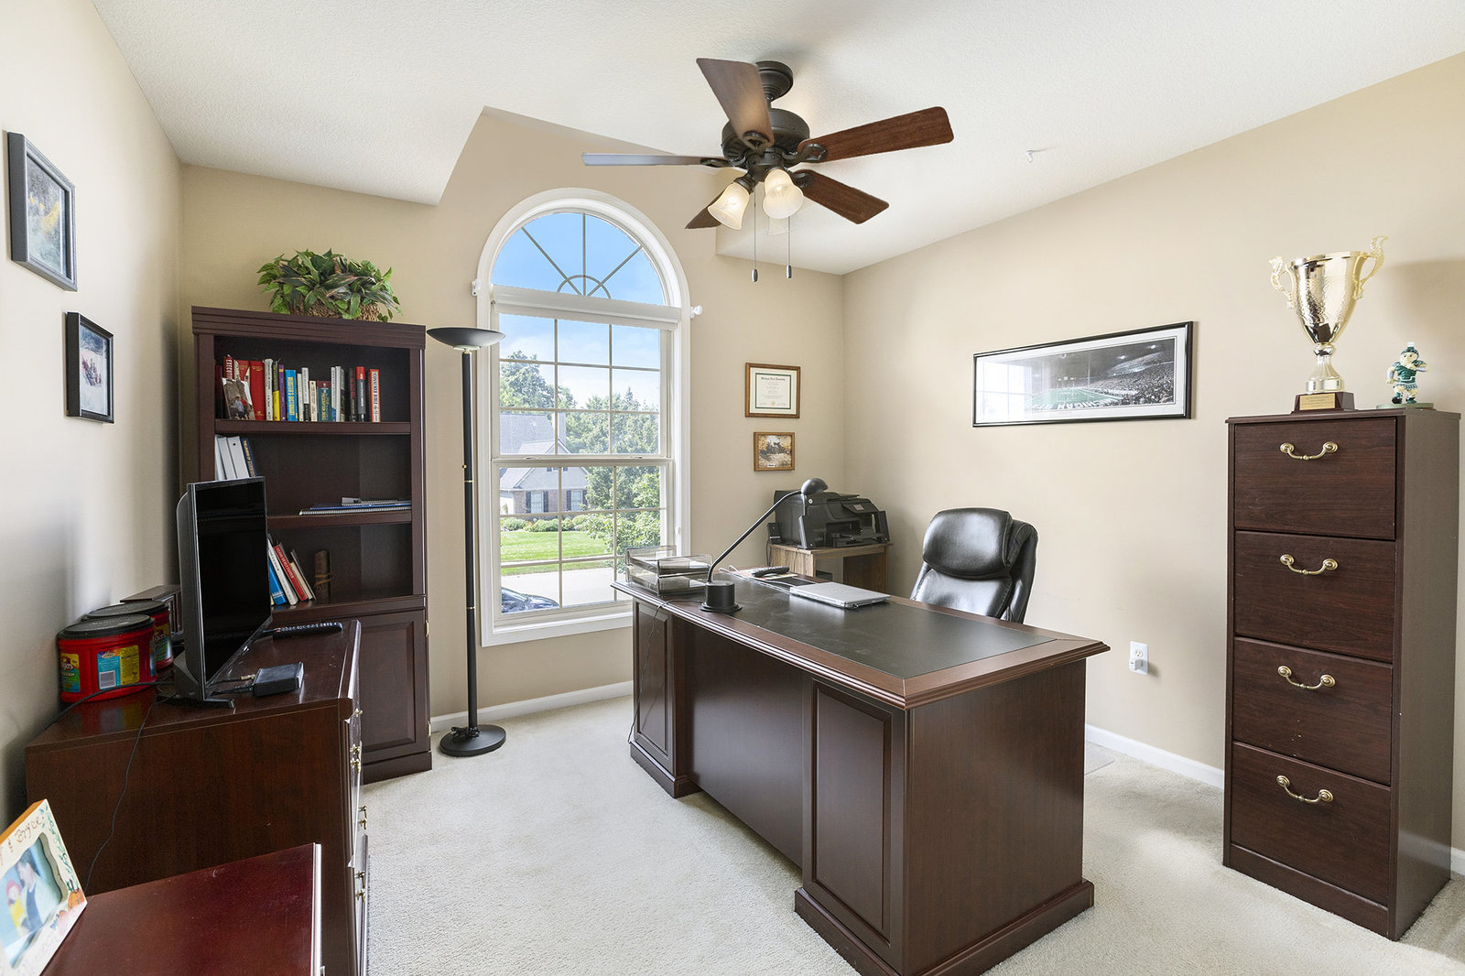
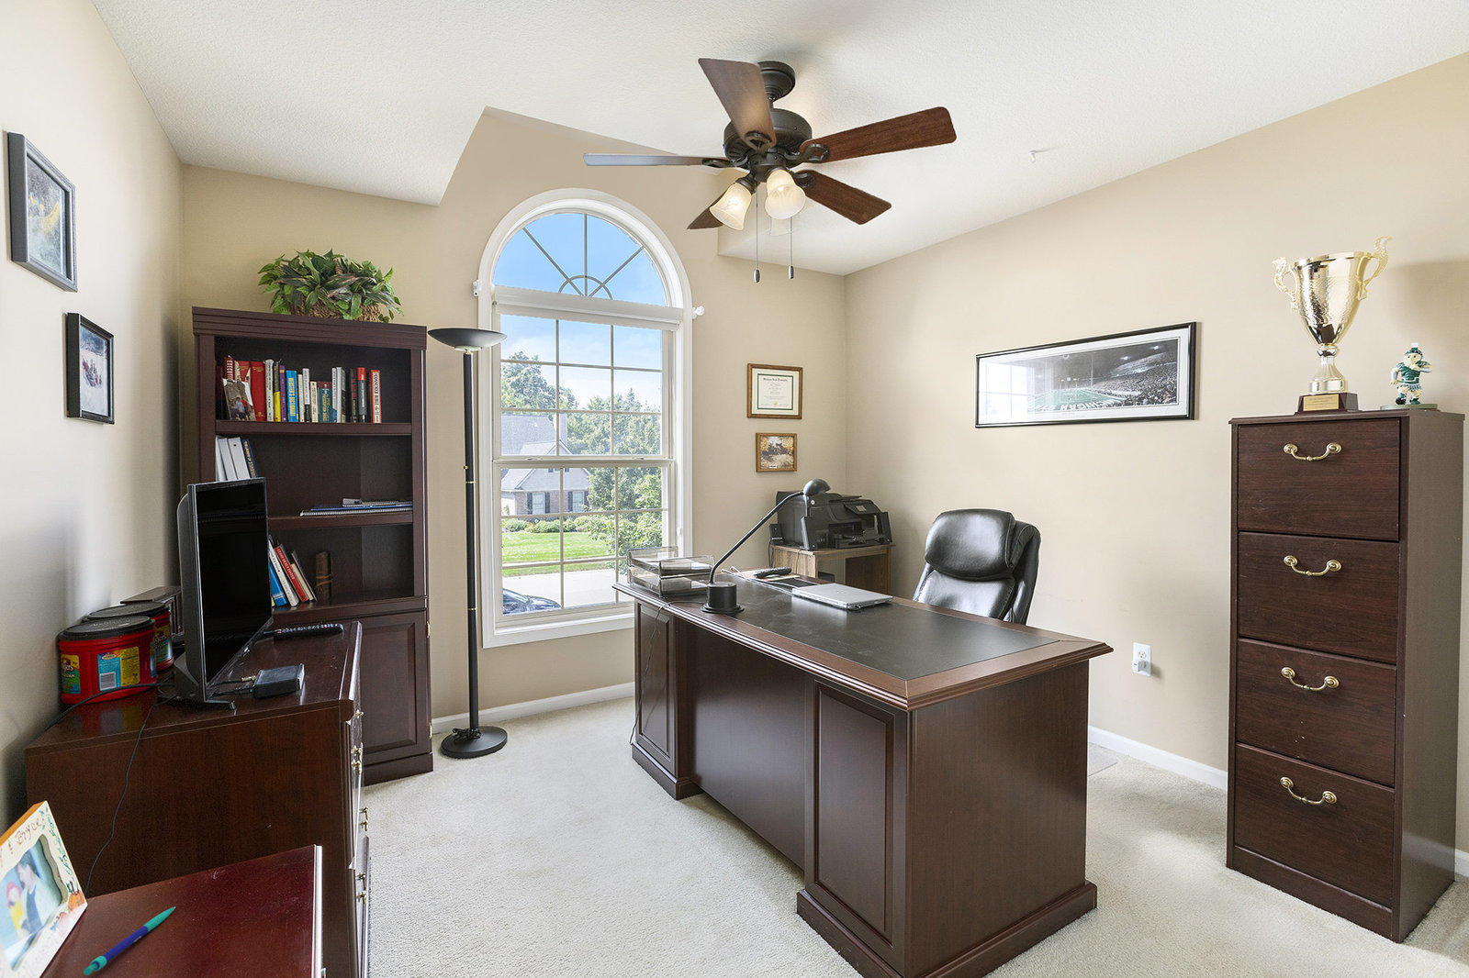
+ pen (135, 935)
